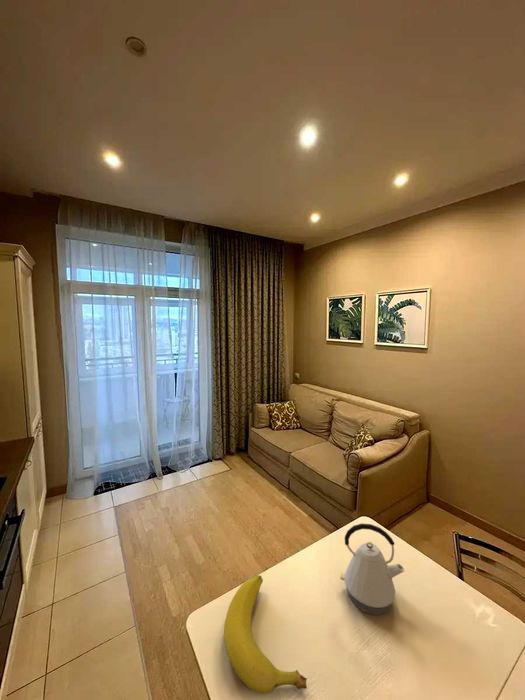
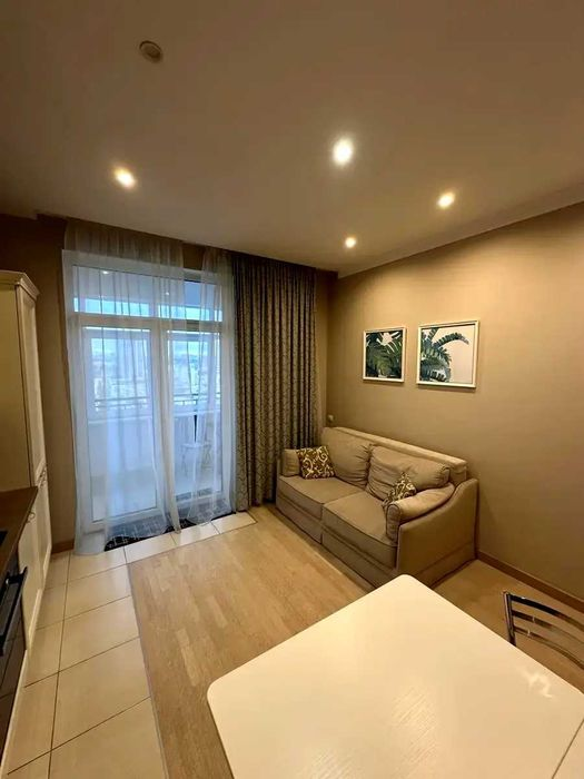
- banana (250, 623)
- kettle (371, 561)
